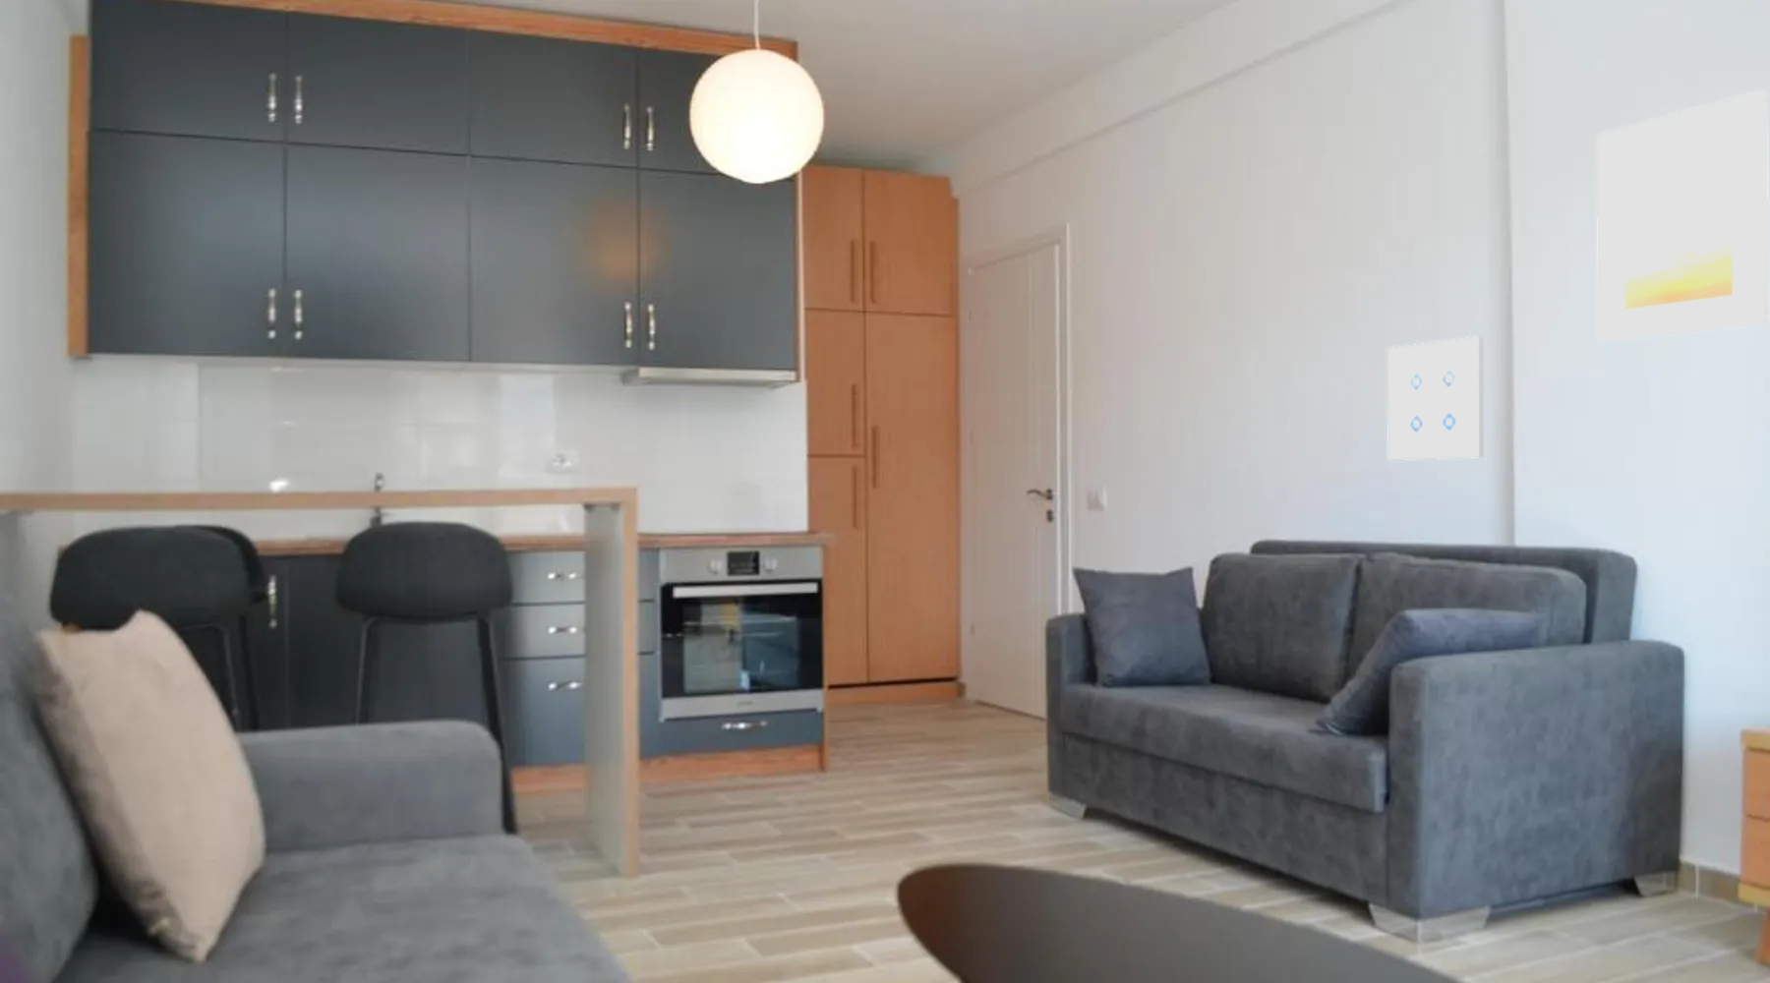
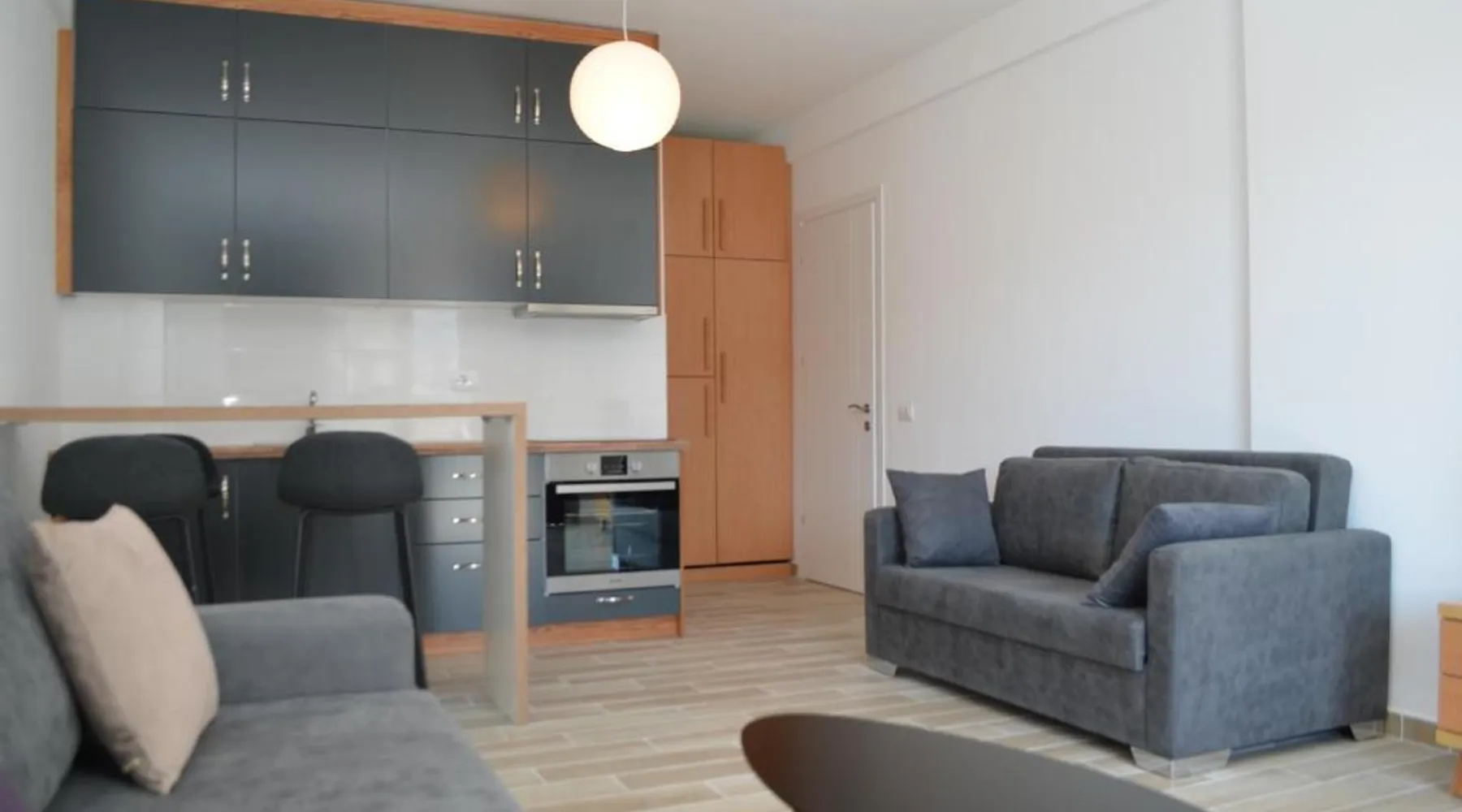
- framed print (1678, 223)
- wall art (1433, 399)
